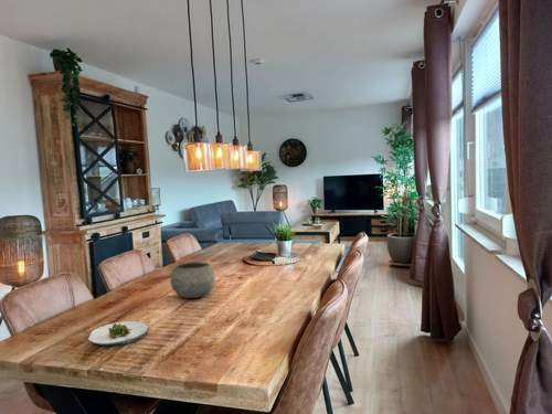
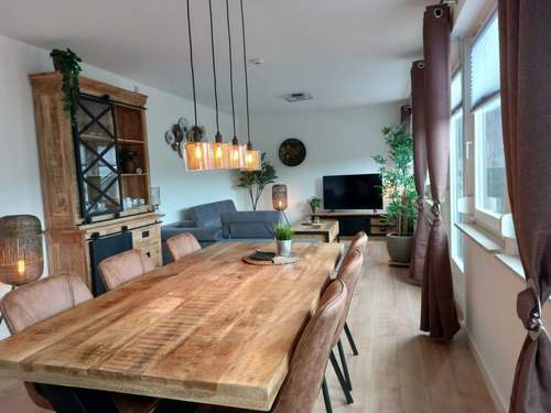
- bowl (193, 279)
- salad plate (119, 329)
